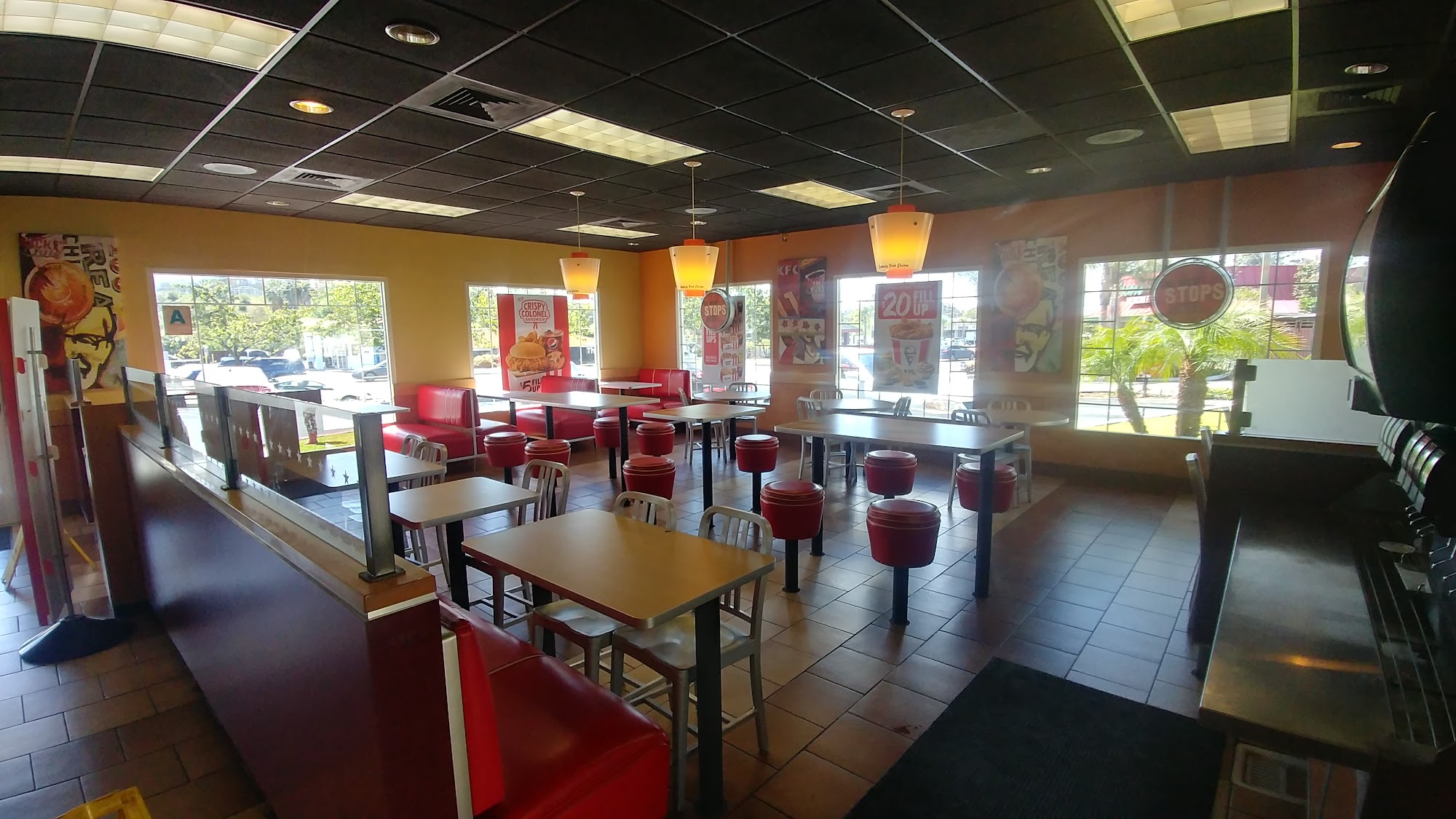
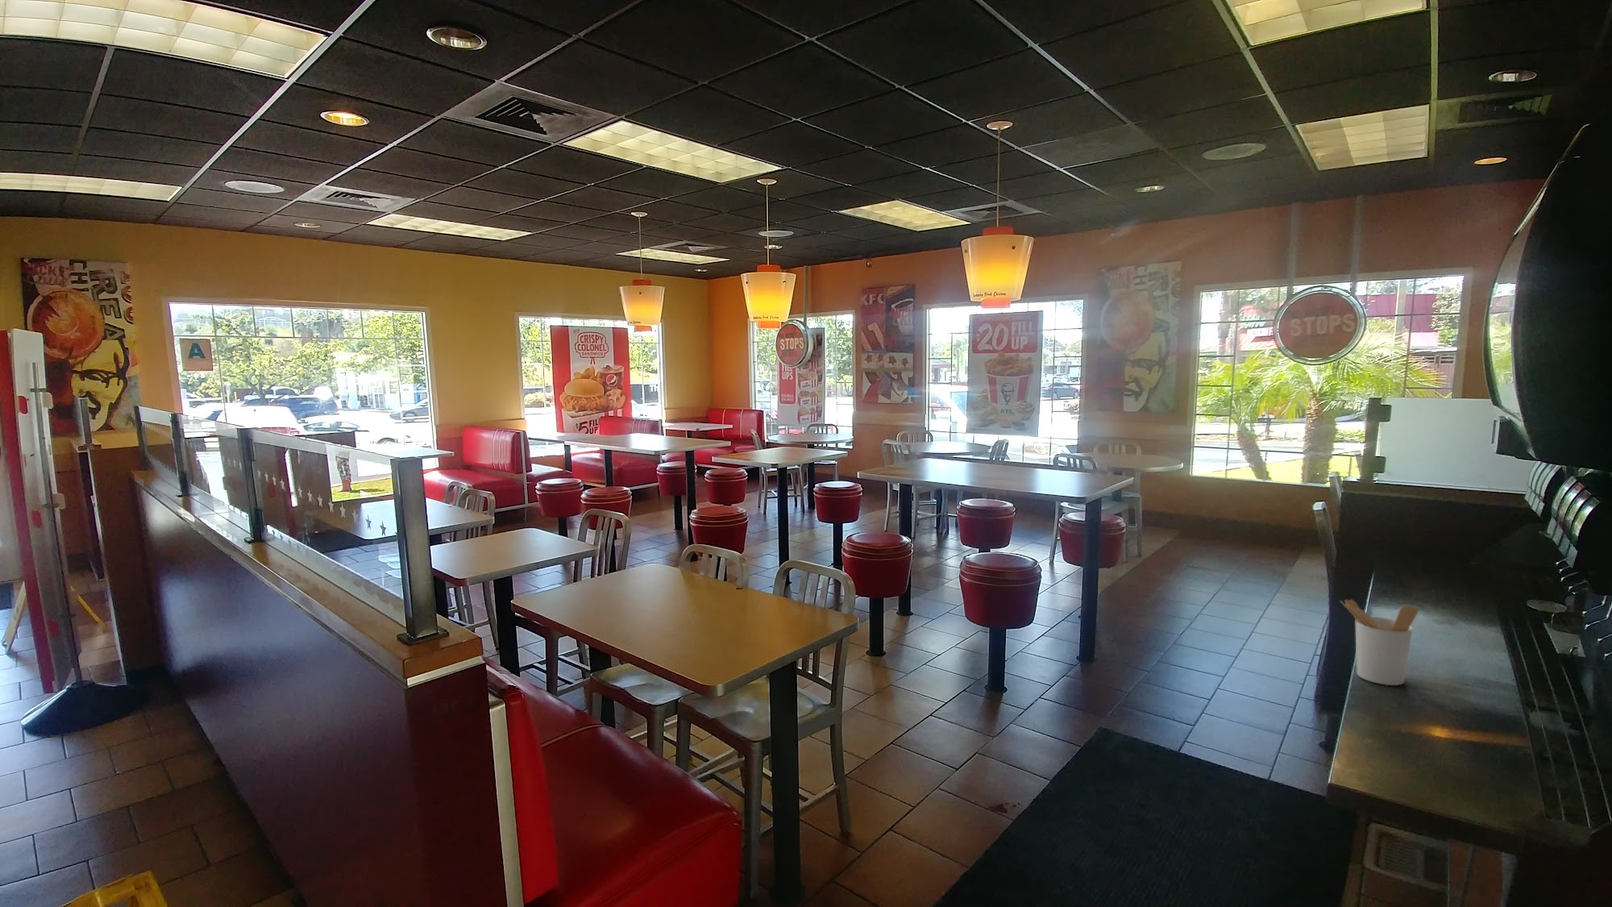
+ utensil holder (1373, 639)
